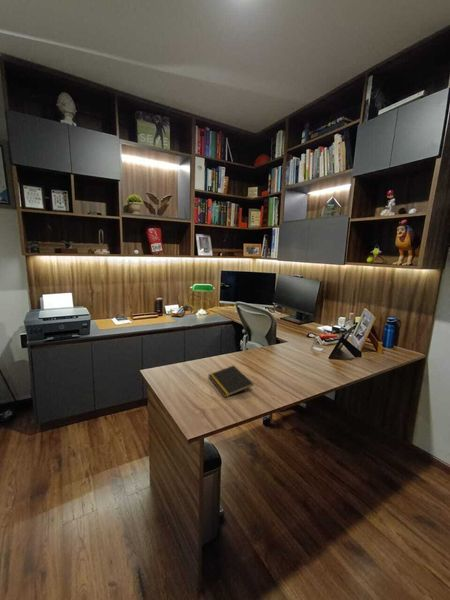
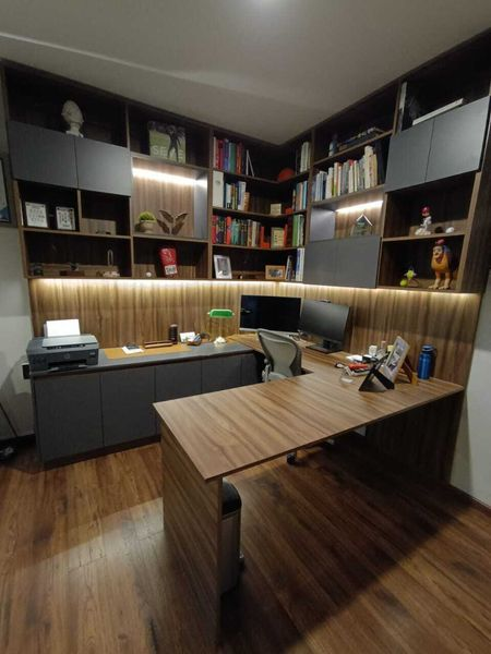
- notepad (229, 379)
